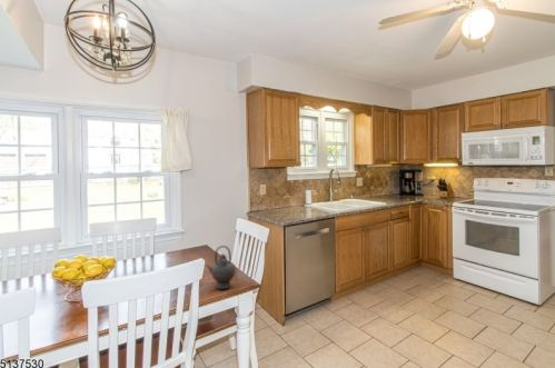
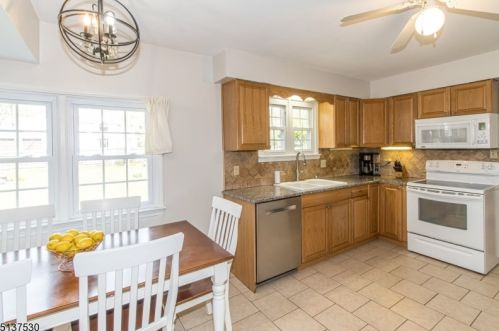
- teapot (220, 266)
